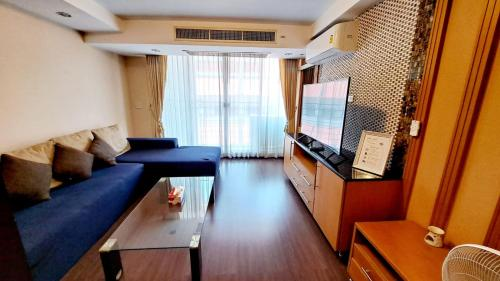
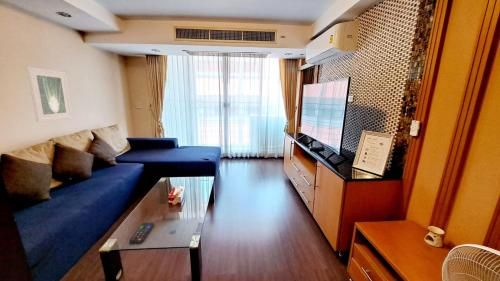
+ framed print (52, 95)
+ remote control (142, 232)
